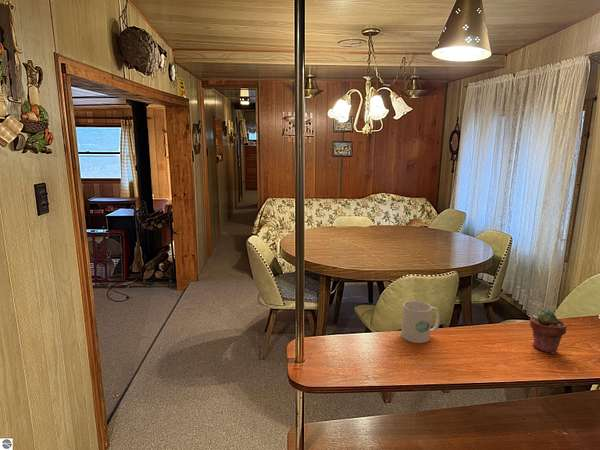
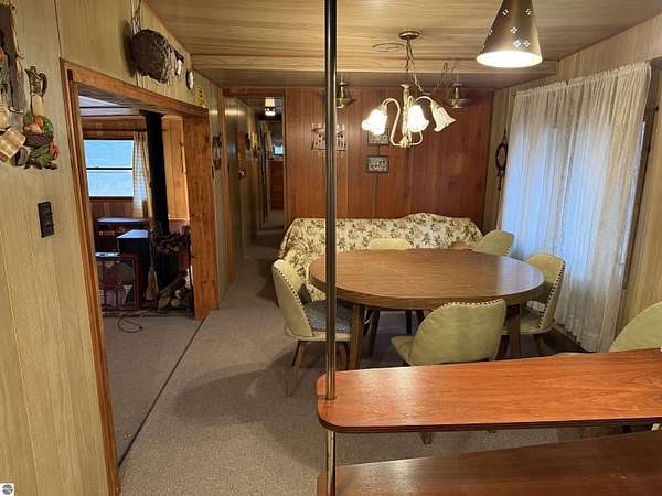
- mug (421, 320)
- potted succulent (547, 329)
